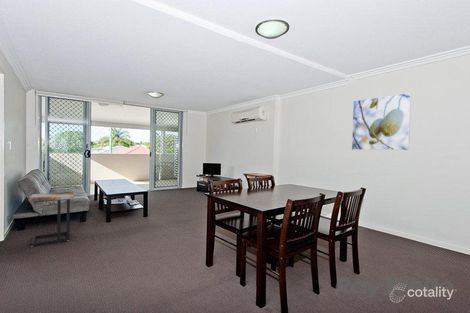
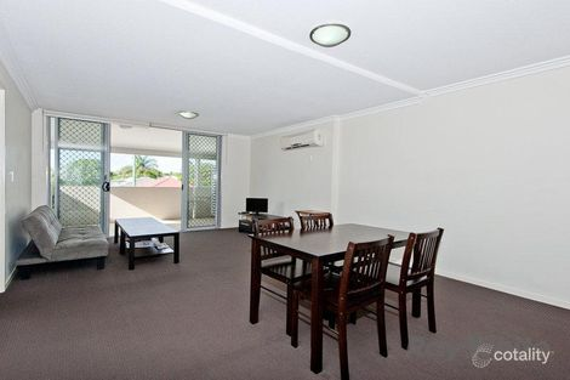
- side table (58, 217)
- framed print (378, 123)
